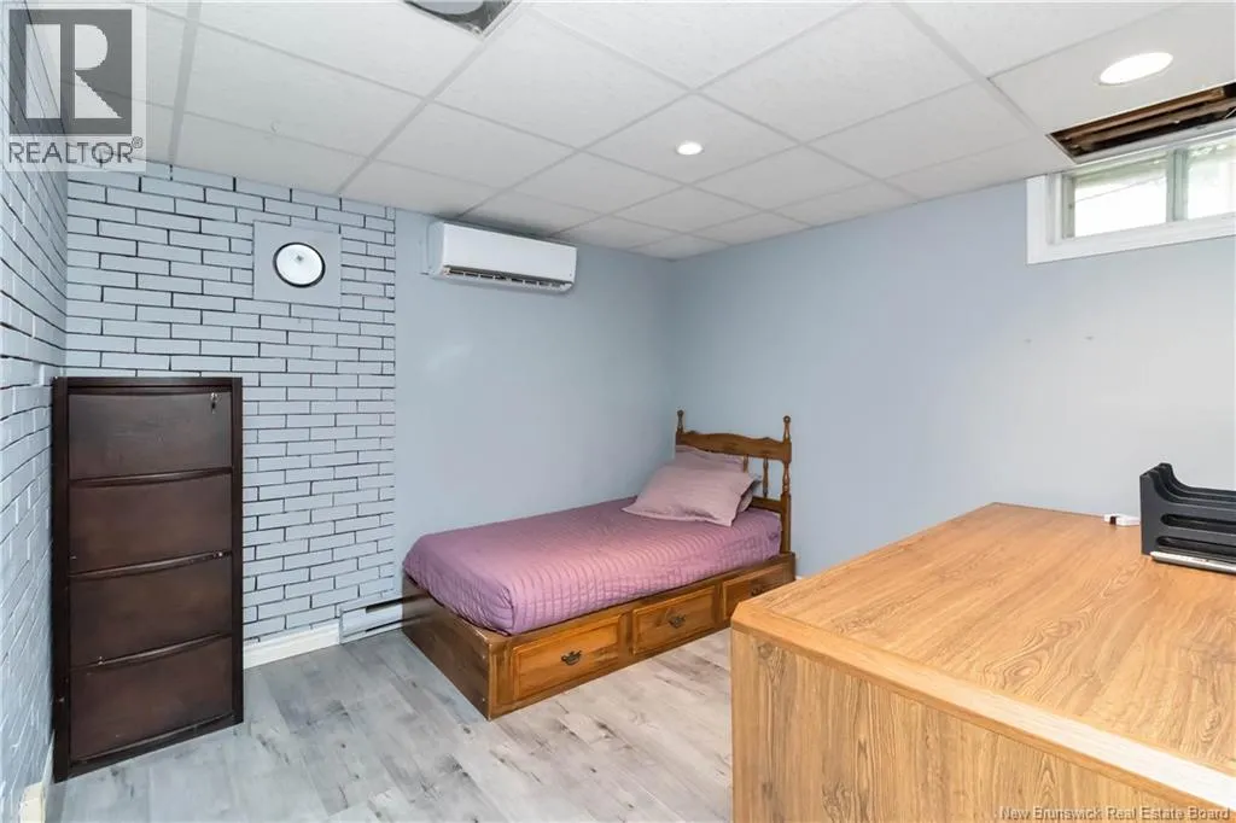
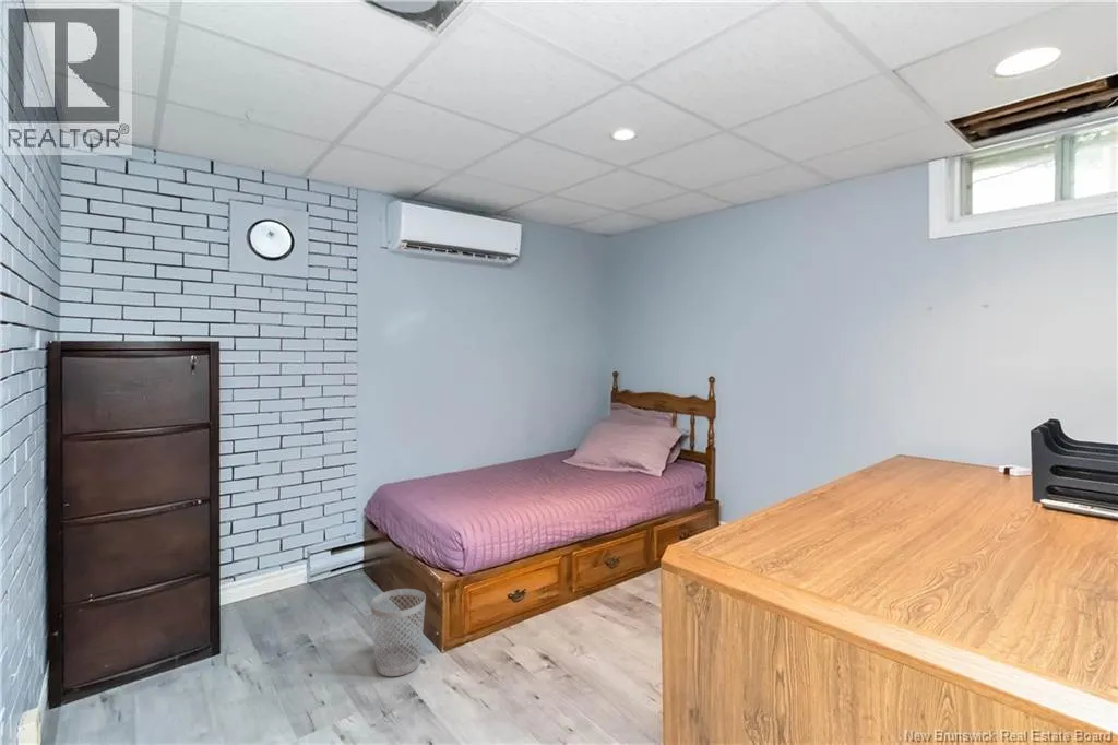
+ wastebasket (399, 631)
